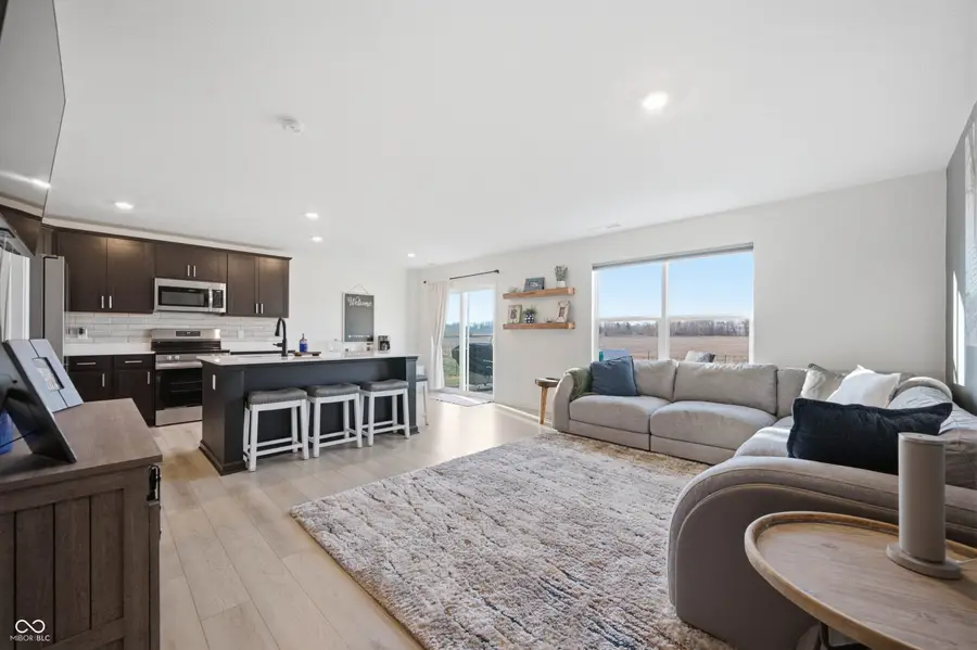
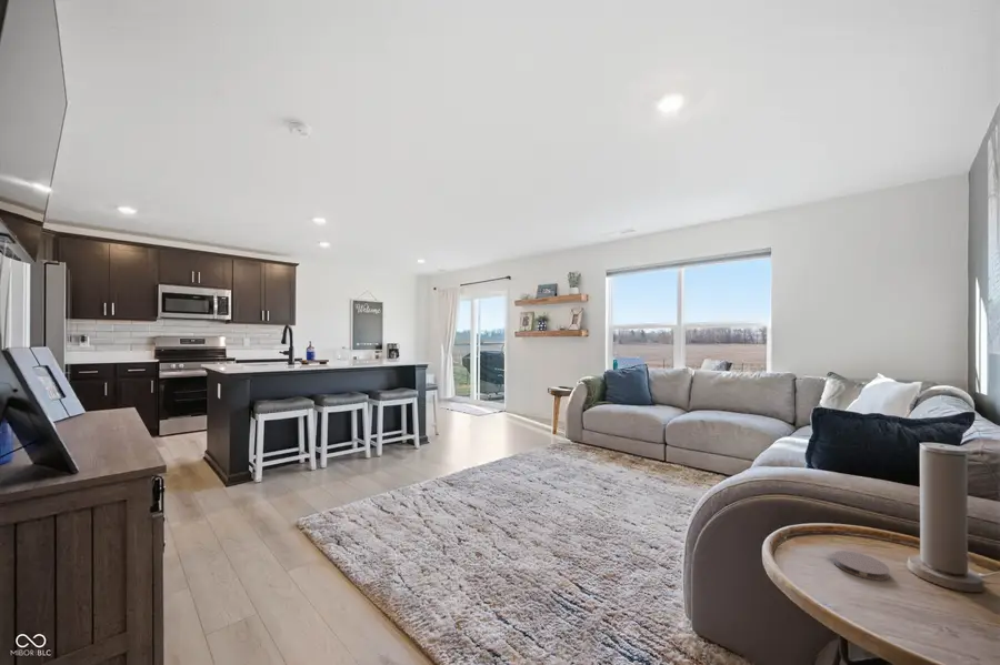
+ coaster (860, 564)
